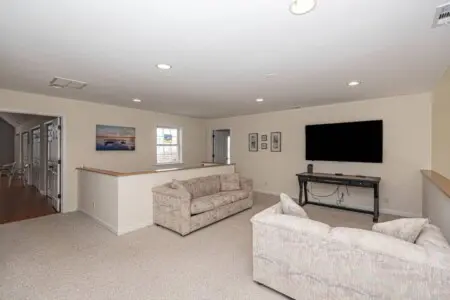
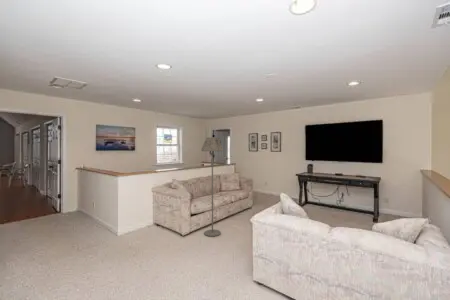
+ floor lamp (212, 185)
